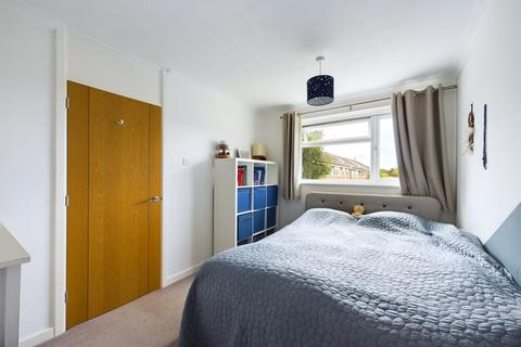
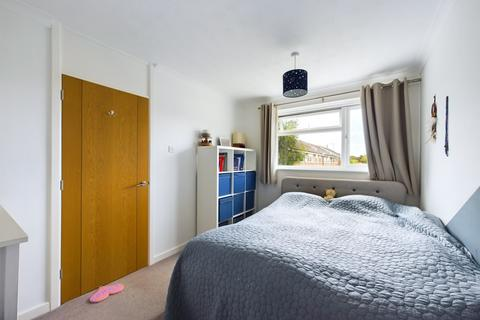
+ slippers (105, 290)
